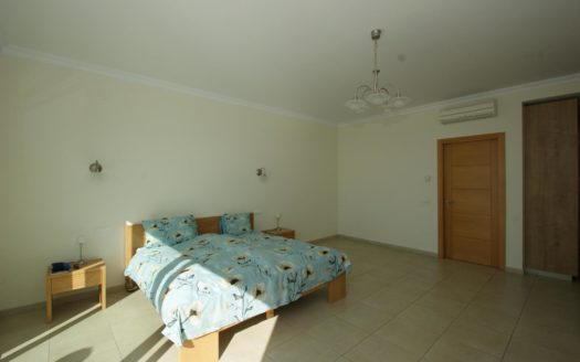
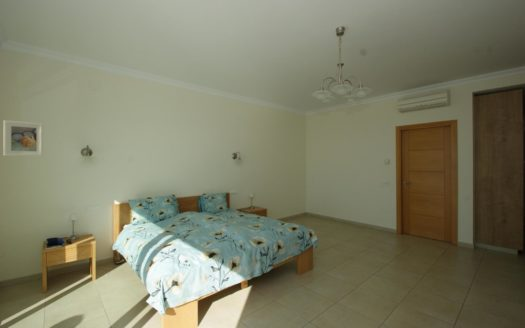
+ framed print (24, 139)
